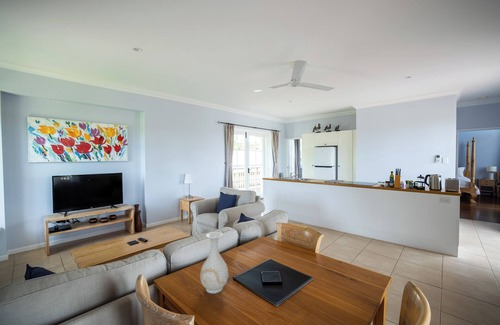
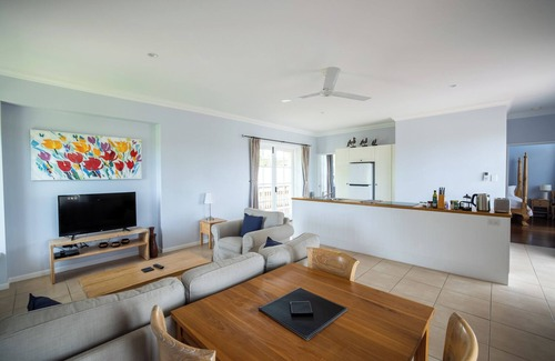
- vase (214, 261)
